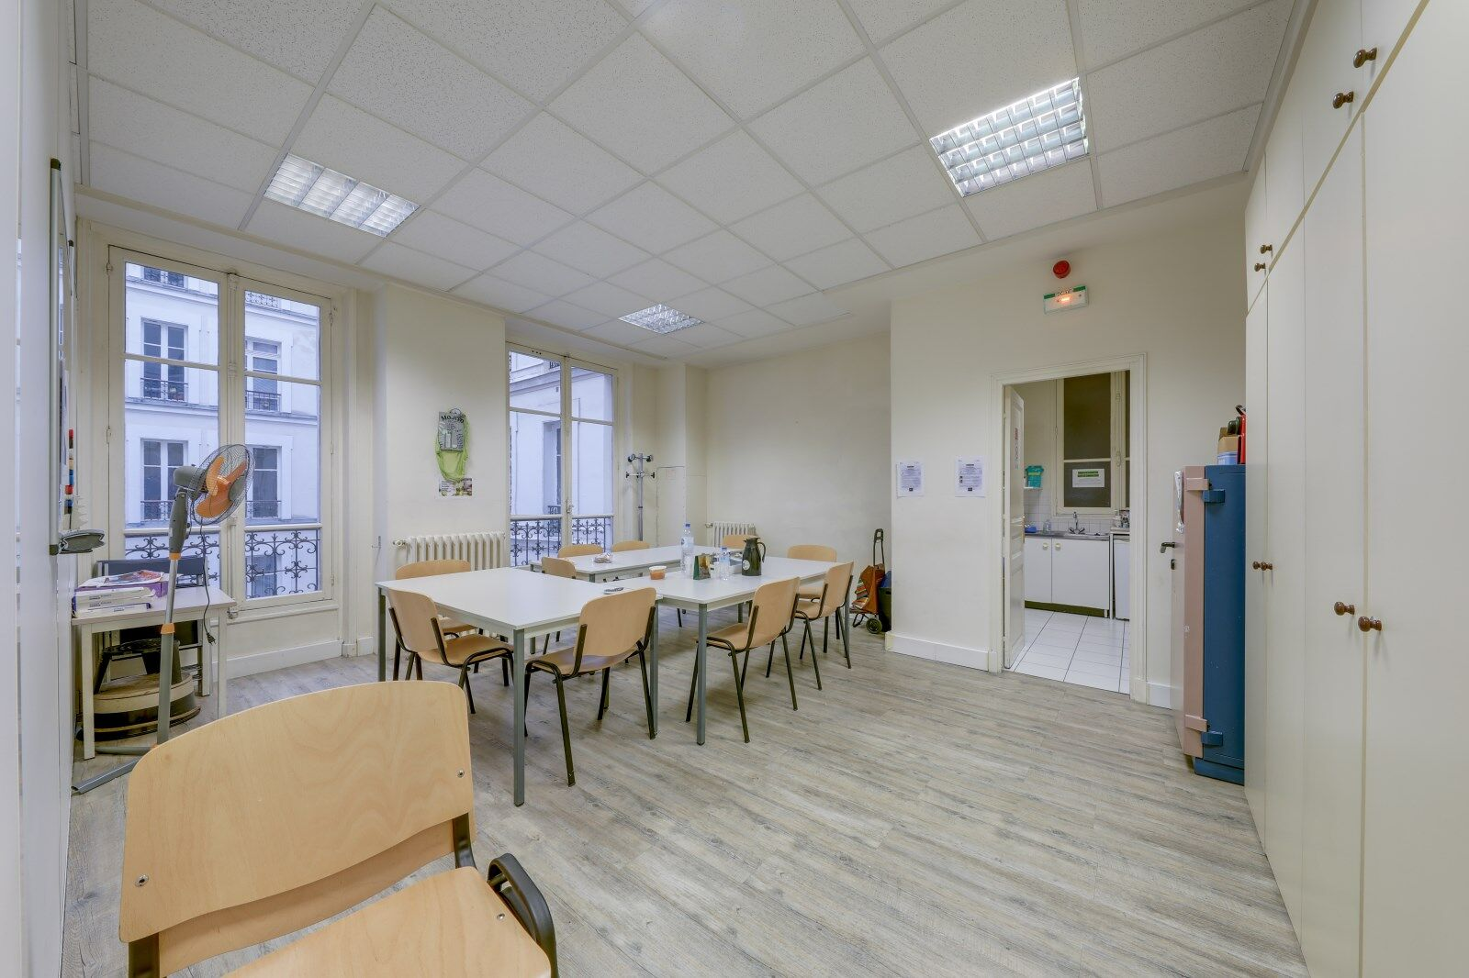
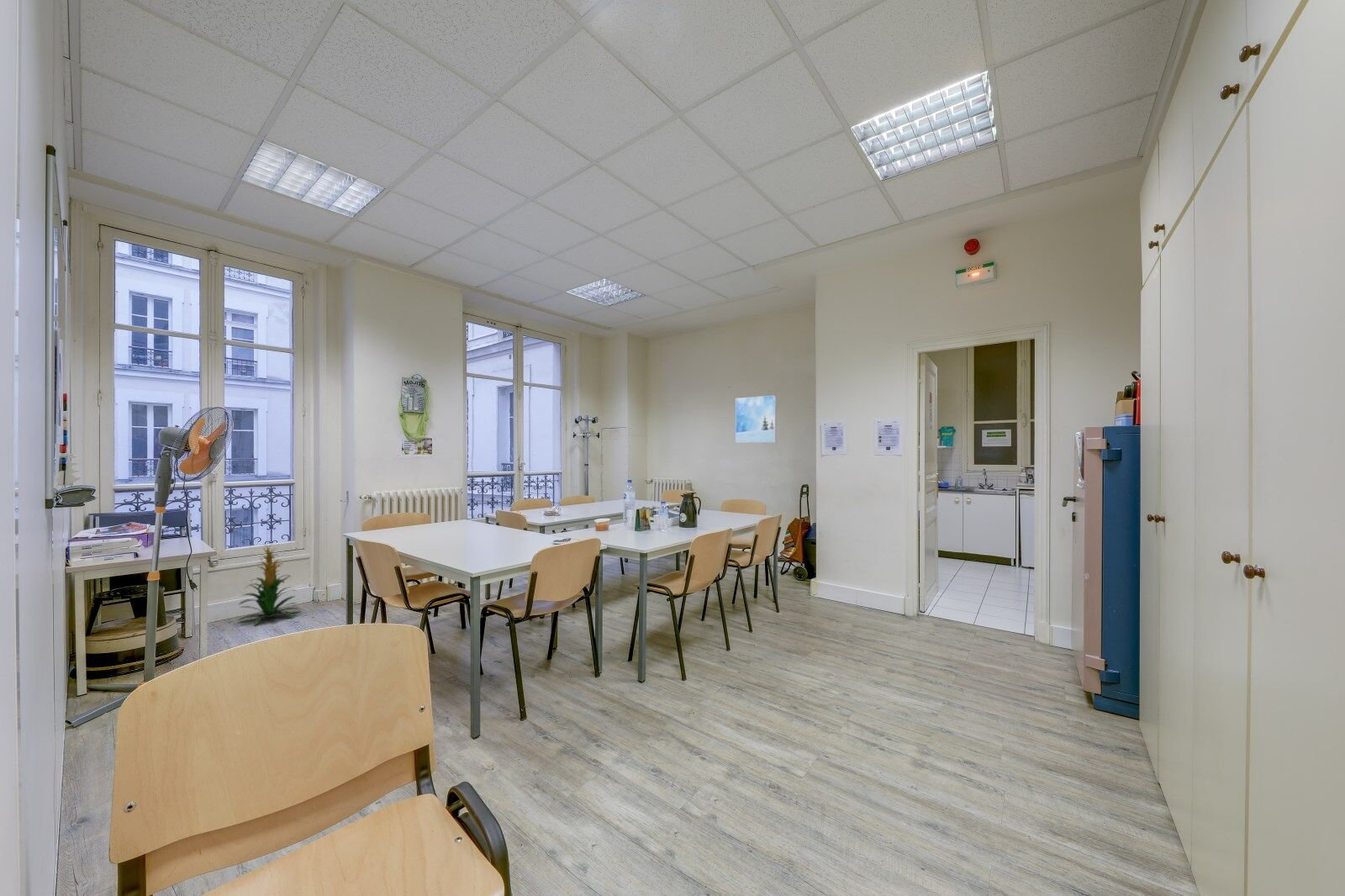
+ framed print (755, 419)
+ indoor plant (269, 580)
